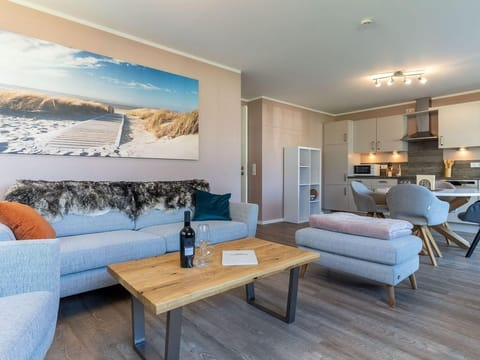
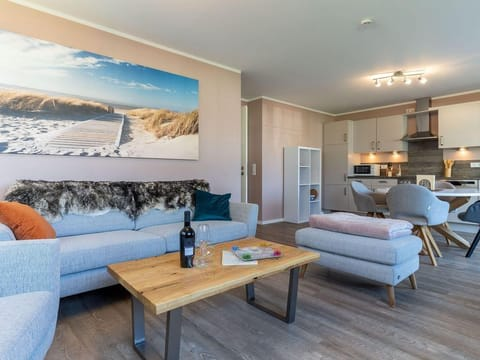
+ board game (255, 250)
